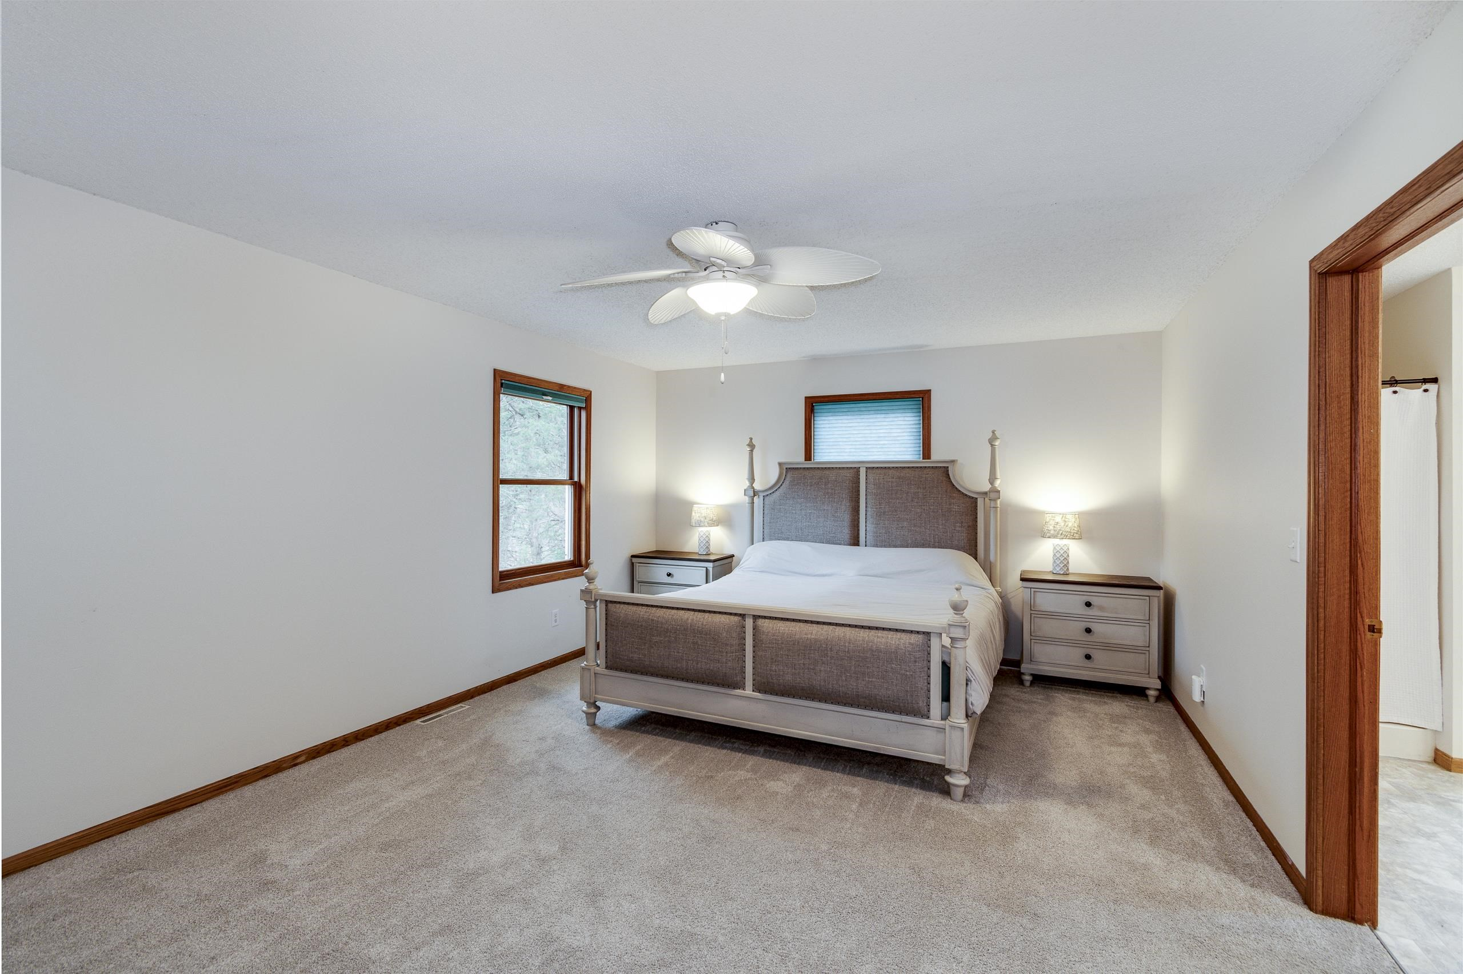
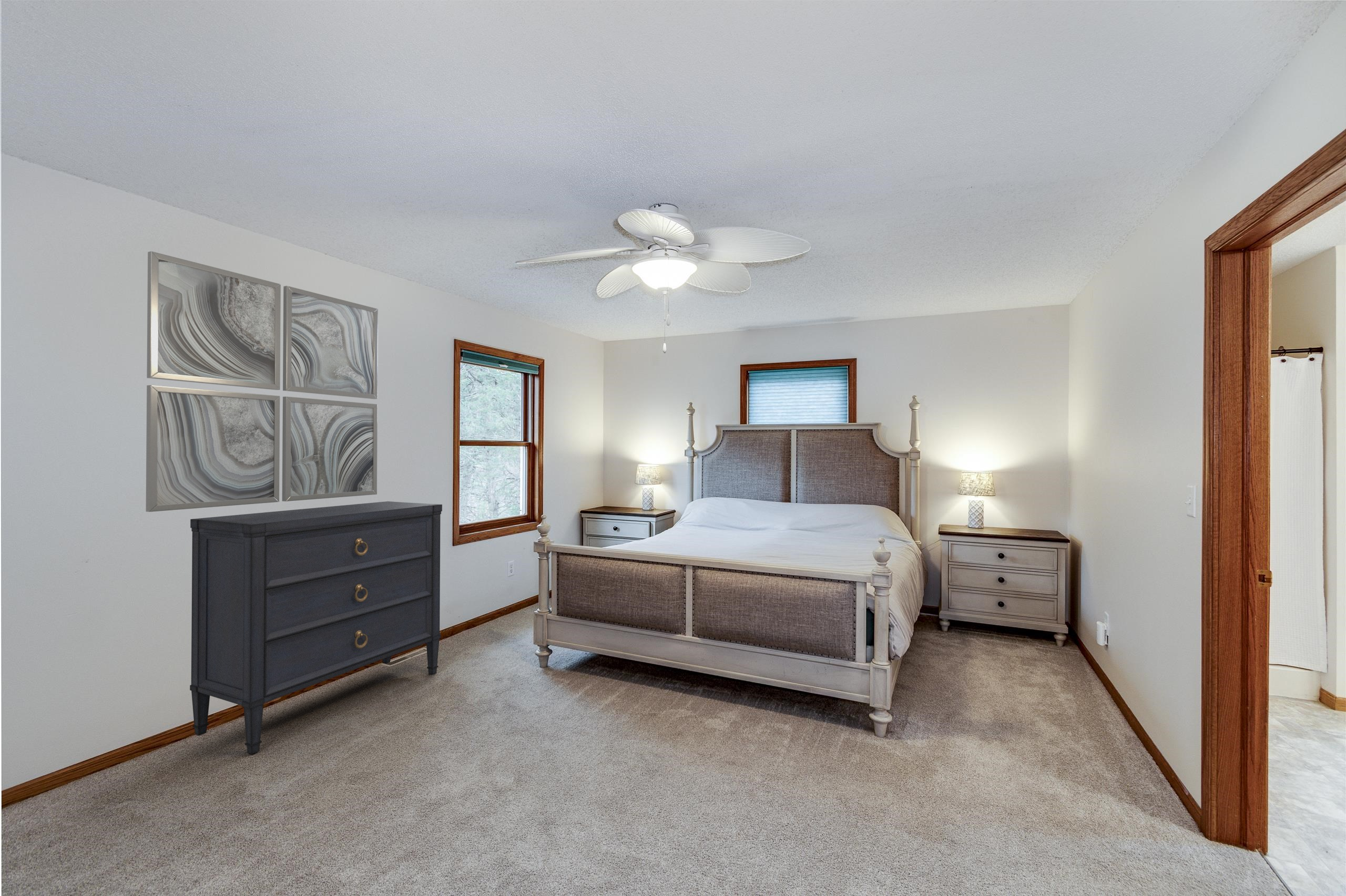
+ dresser (332, 605)
+ wall art (283, 390)
